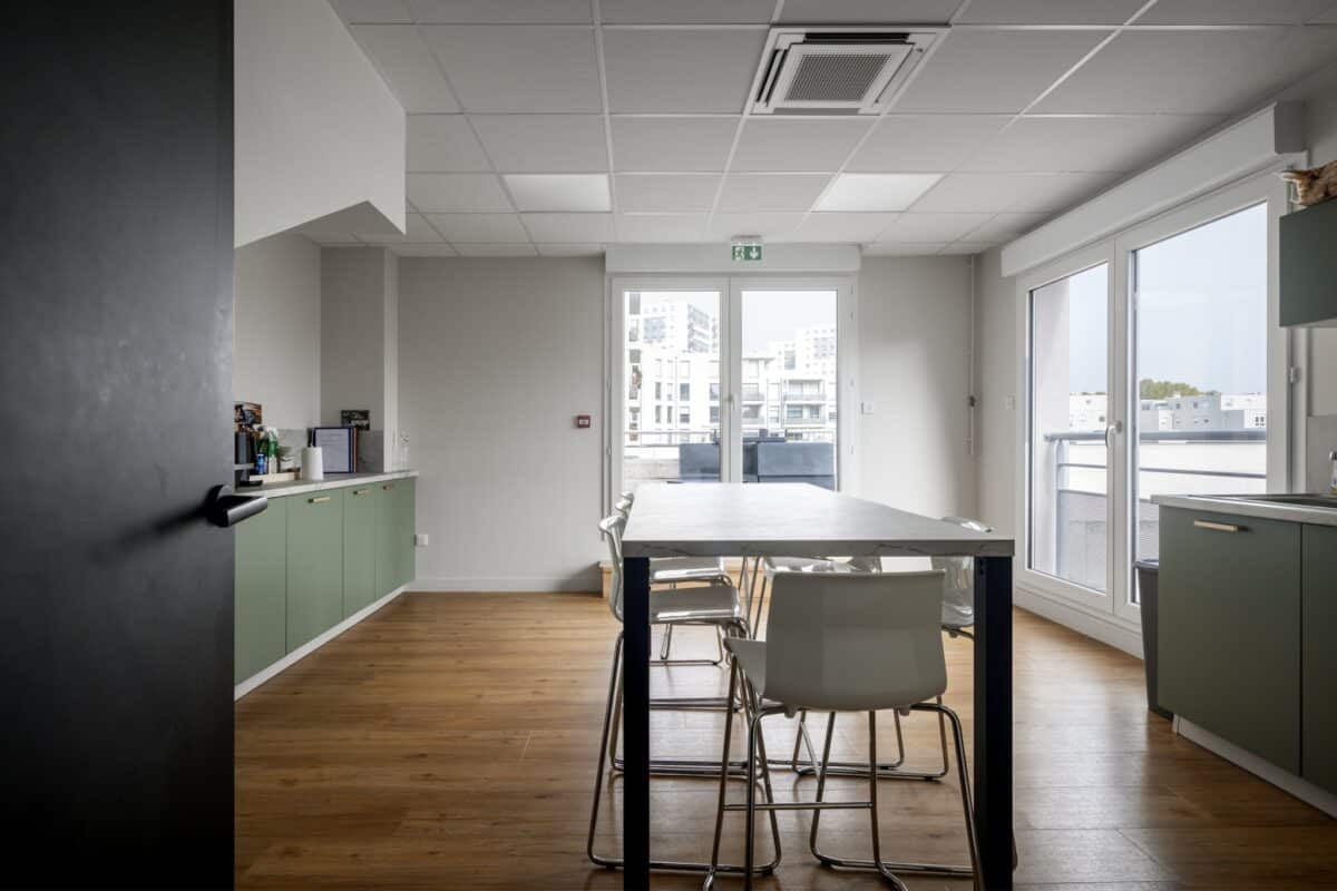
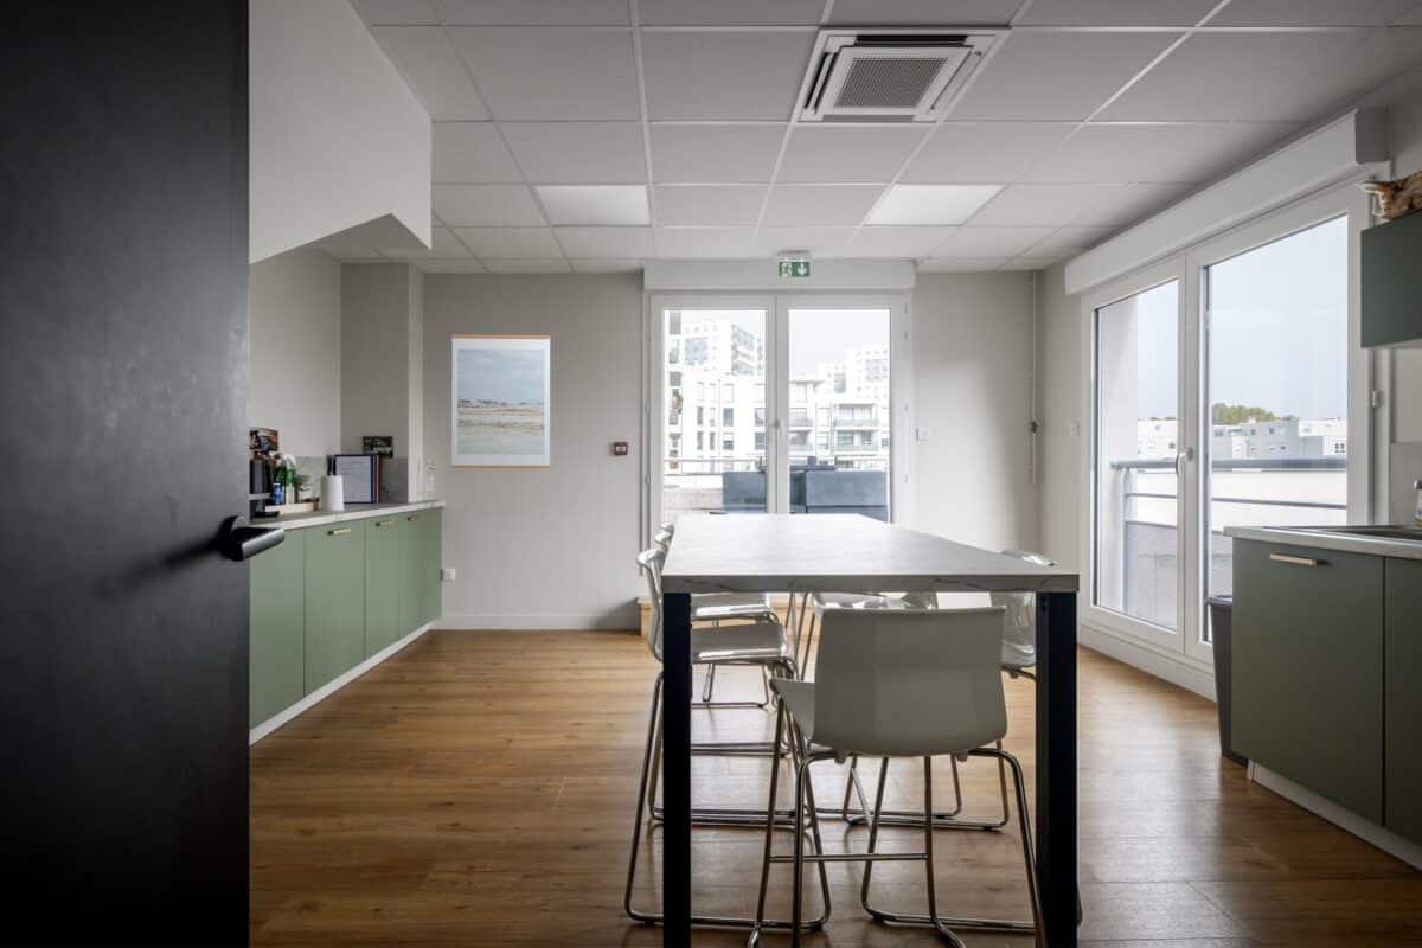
+ wall art (500, 402)
